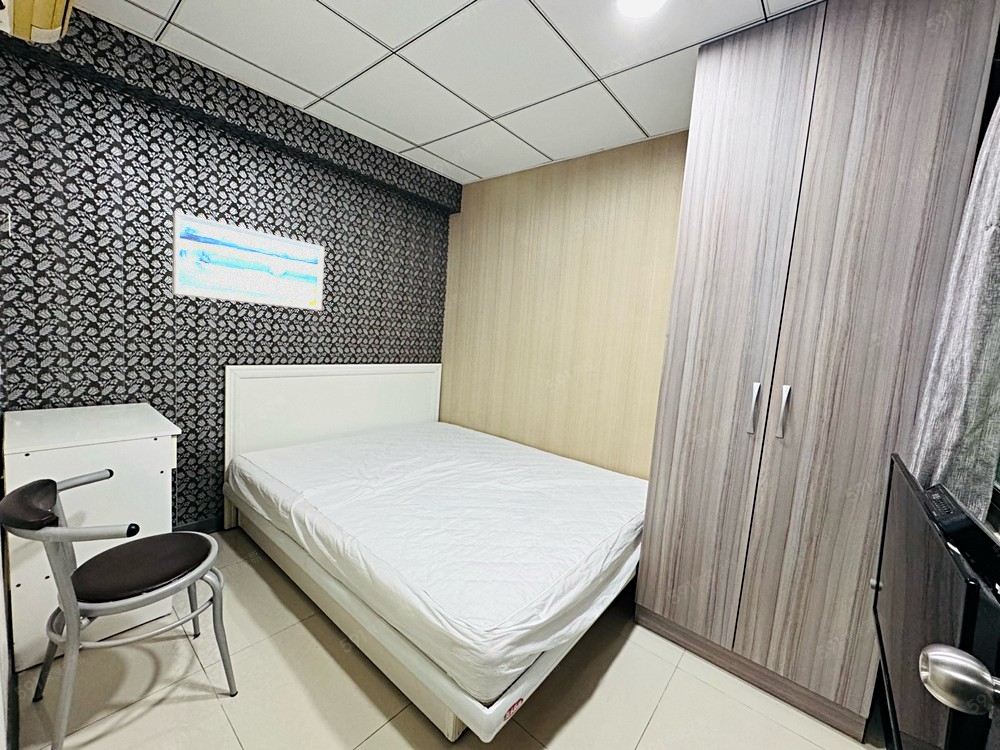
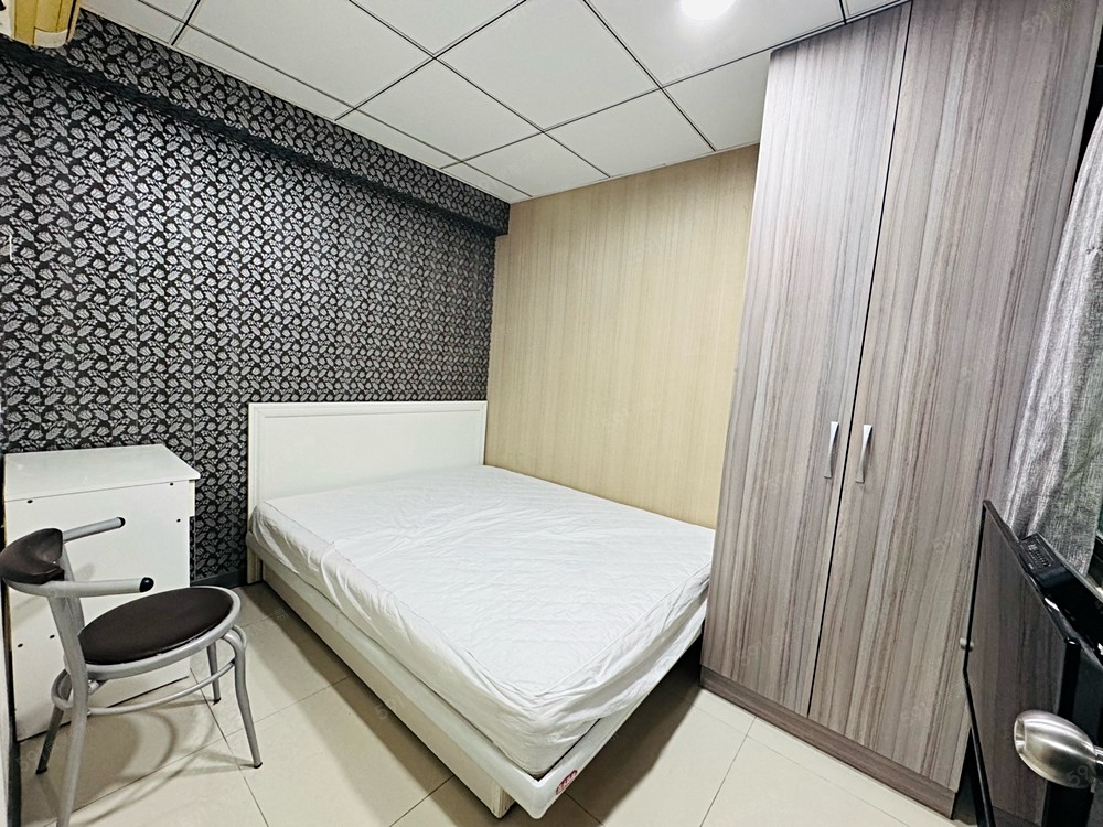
- wall art (256, 267)
